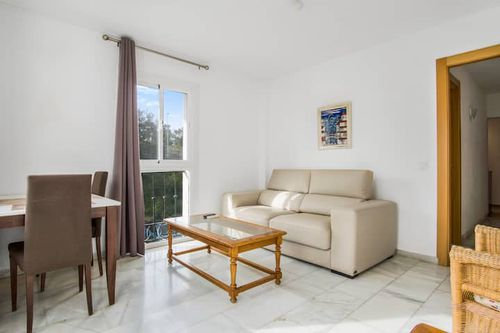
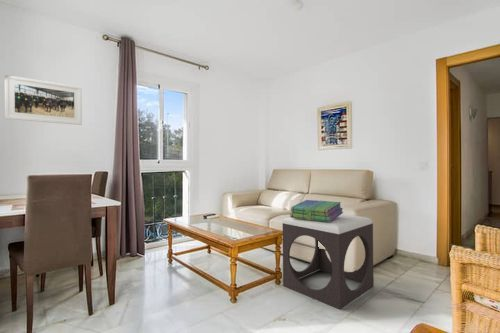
+ stack of books (316, 211)
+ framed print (46, 101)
+ footstool (327, 251)
